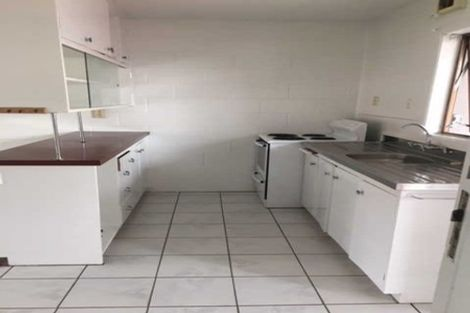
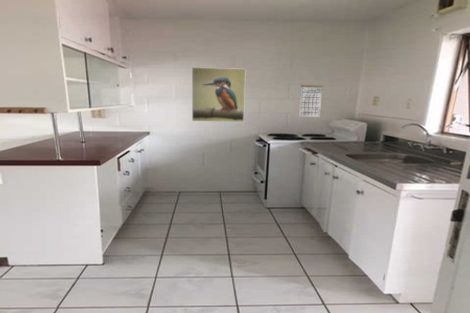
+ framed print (218, 95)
+ calendar (311, 97)
